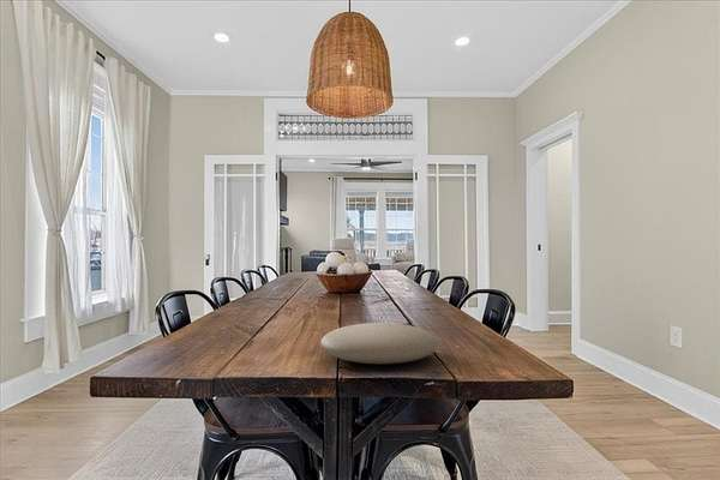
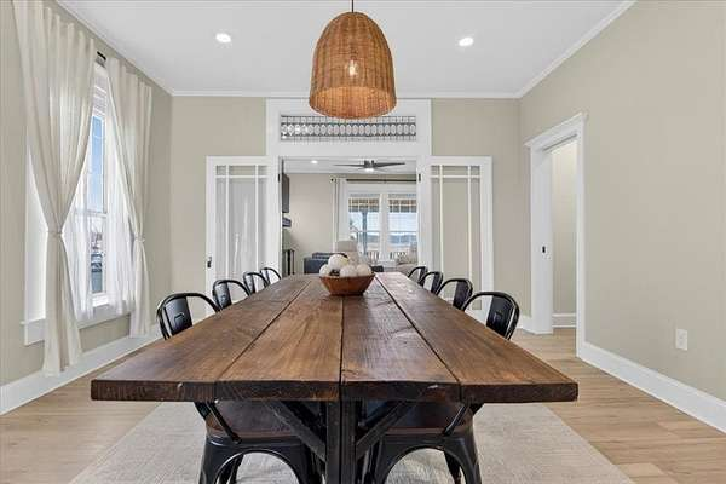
- plate (379, 336)
